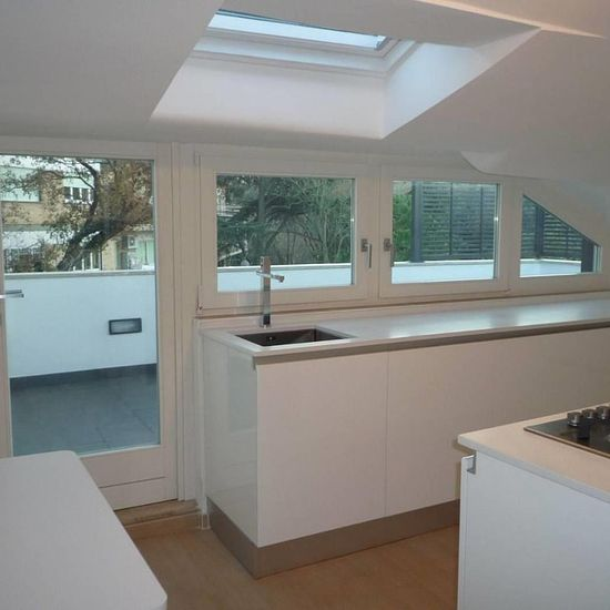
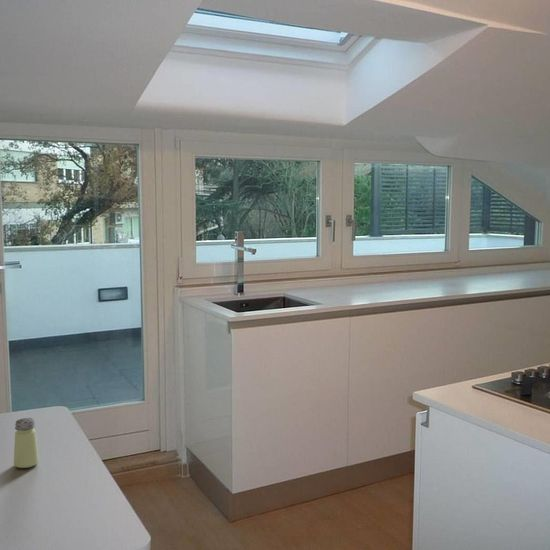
+ saltshaker (25, 441)
